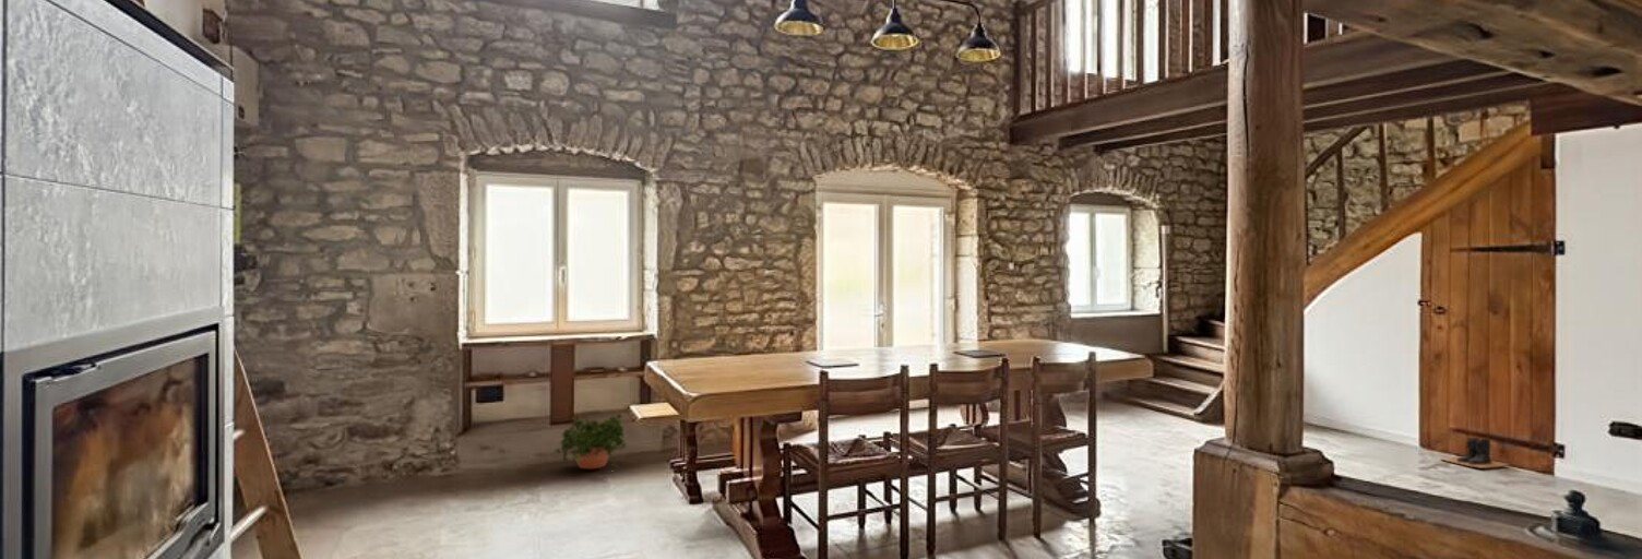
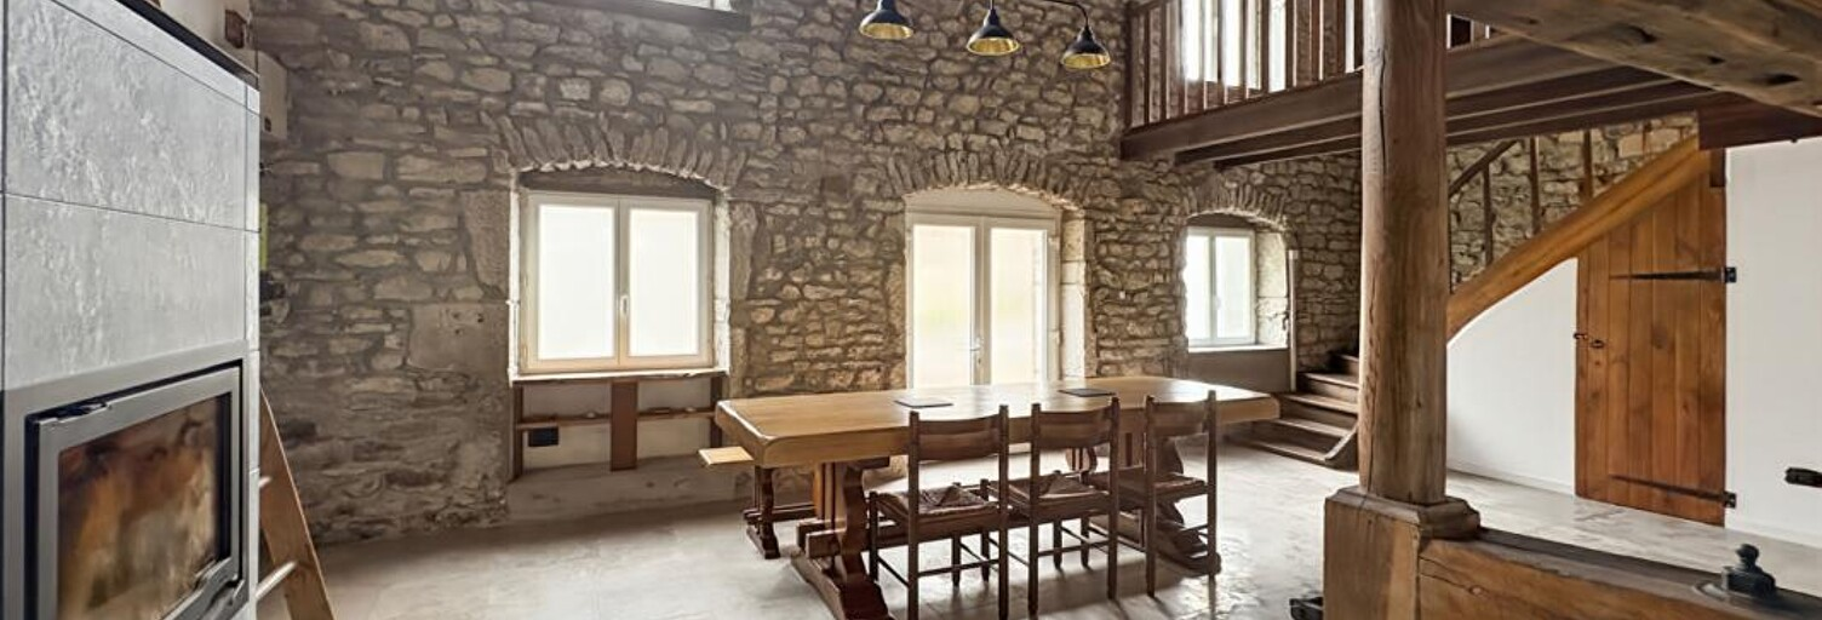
- boots (1475, 451)
- potted plant (591, 442)
